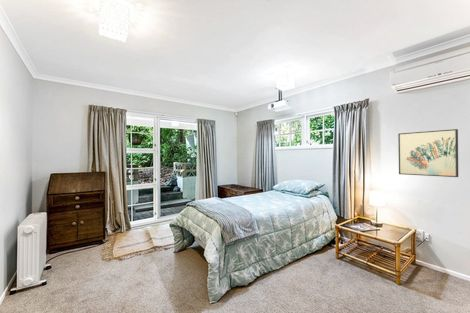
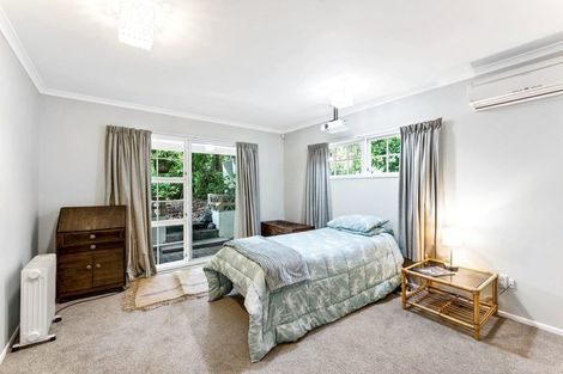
- wall art (426, 153)
